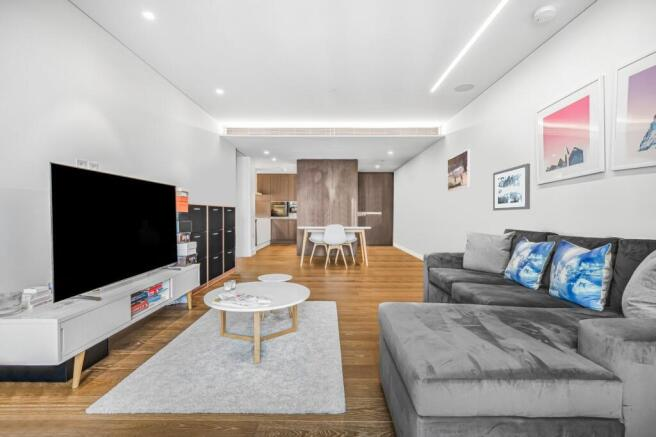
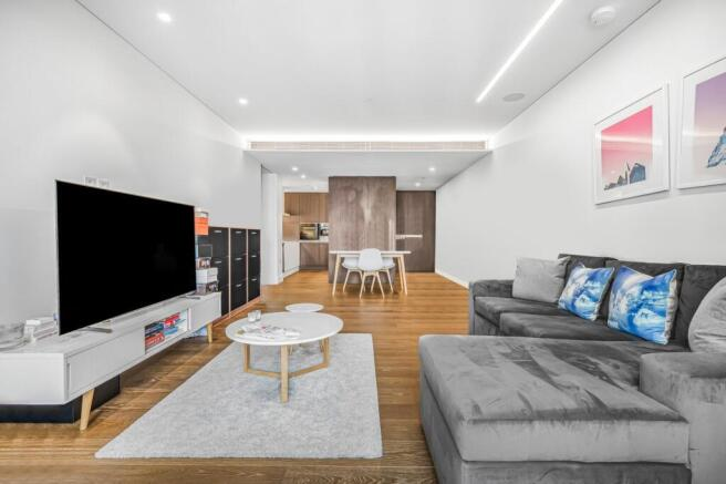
- wall art (509, 189)
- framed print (457, 172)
